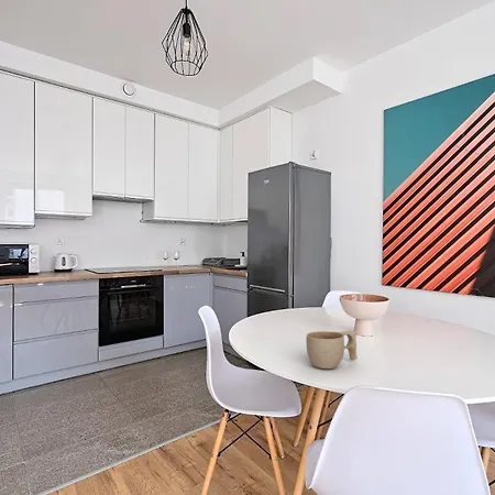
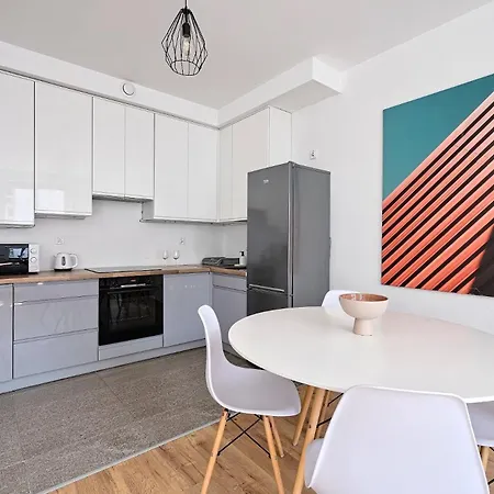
- cup (332, 349)
